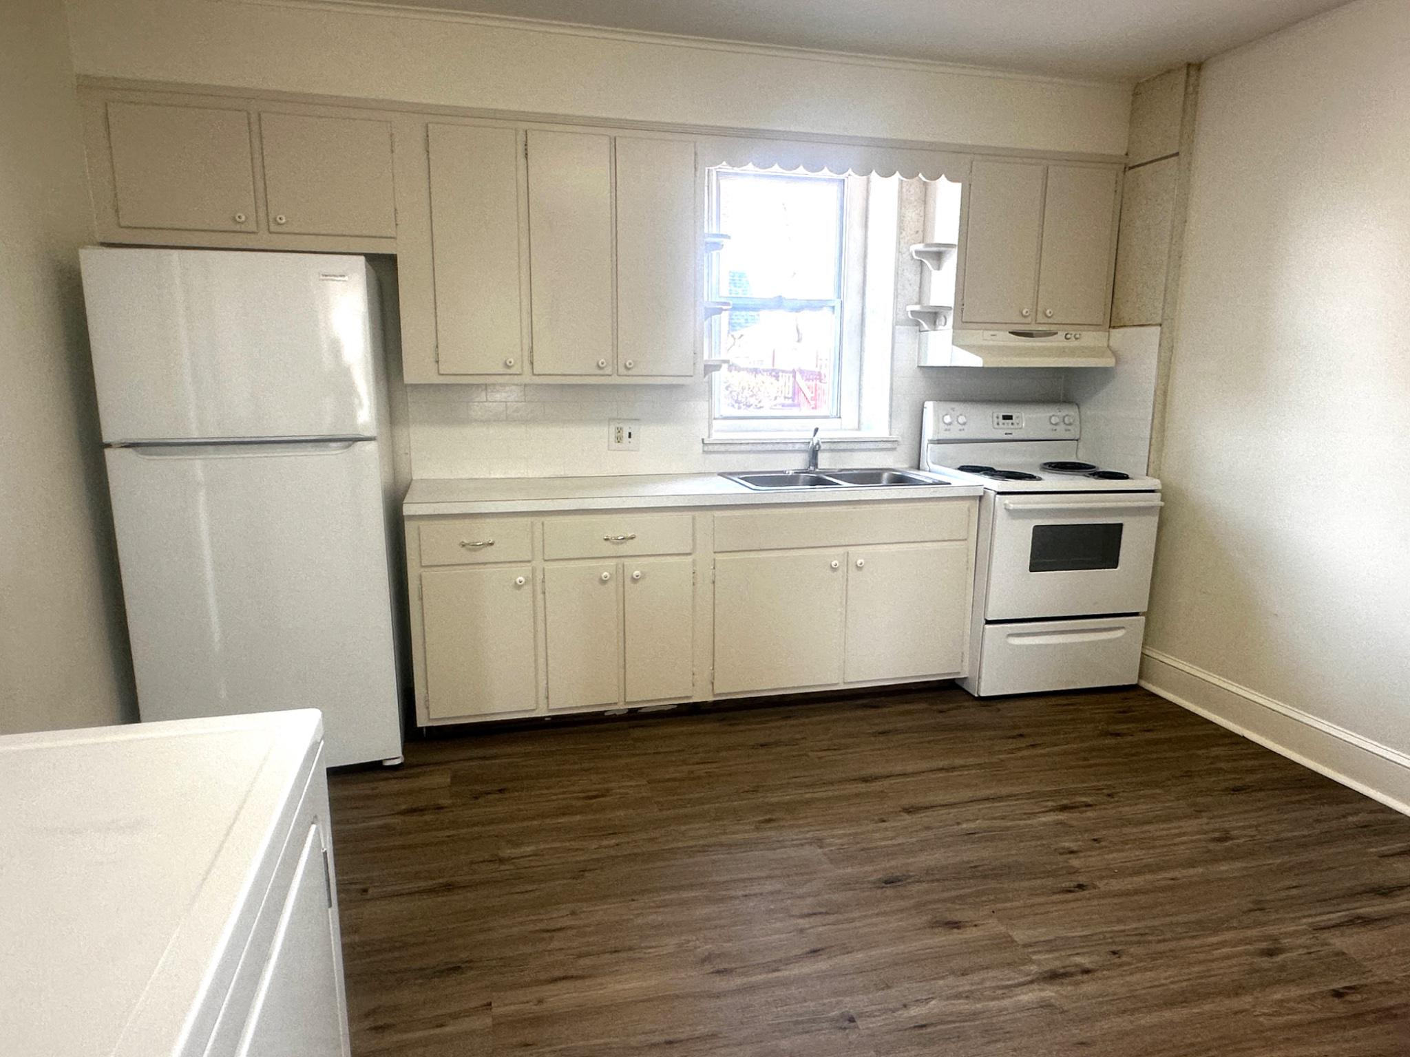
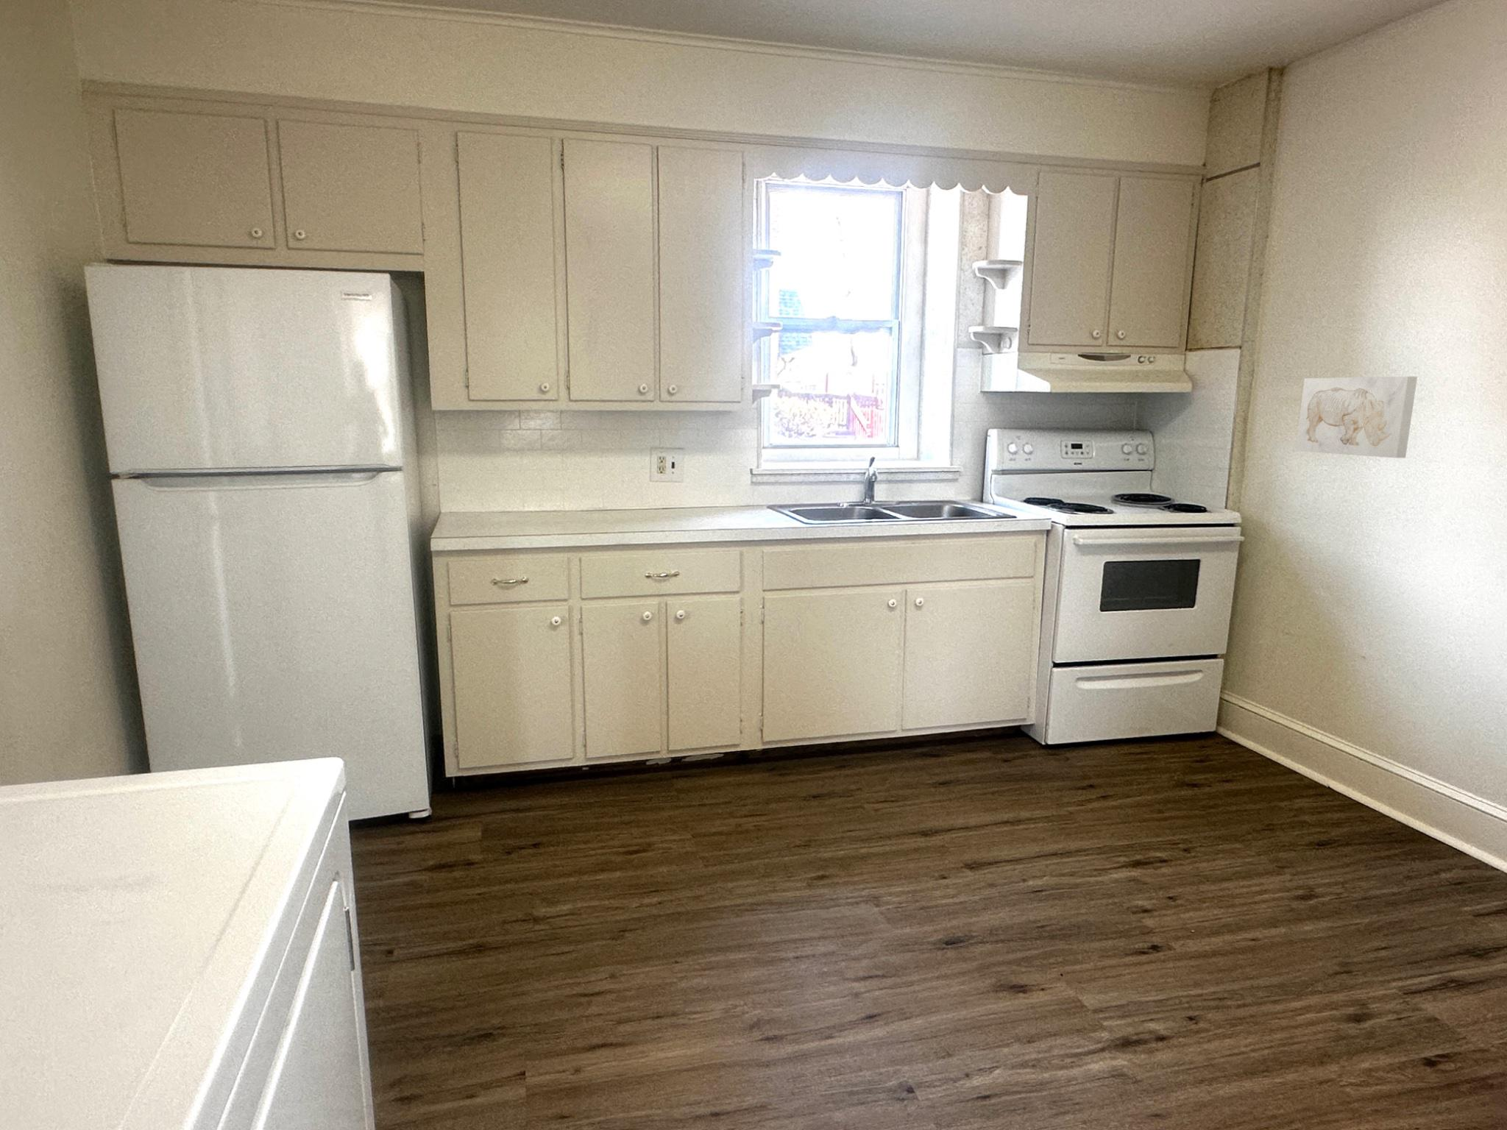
+ wall art (1352, 415)
